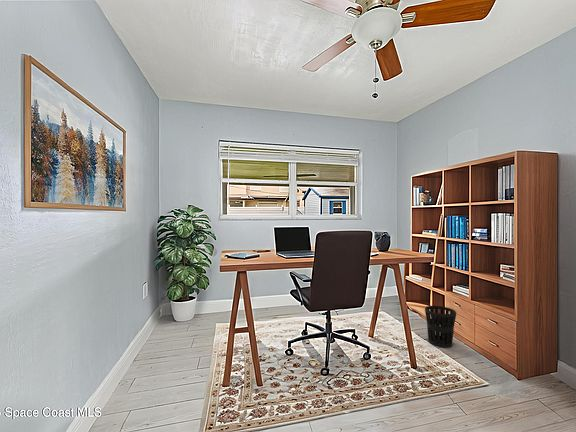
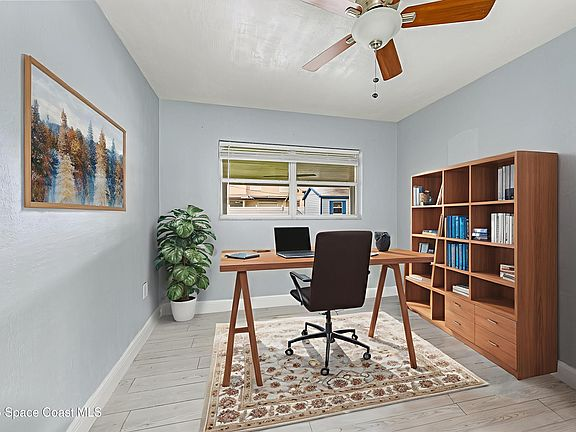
- wastebasket (440, 326)
